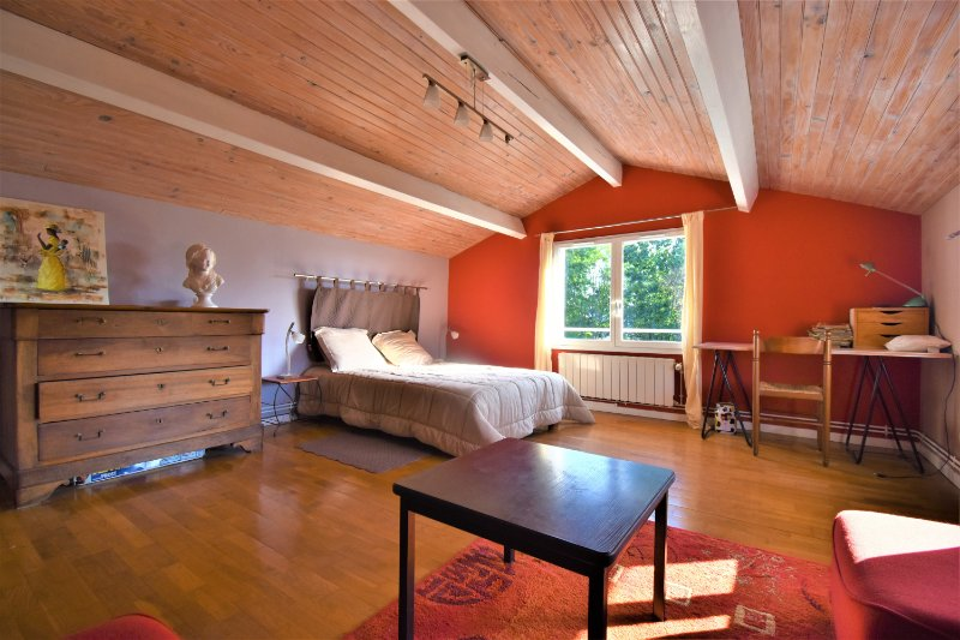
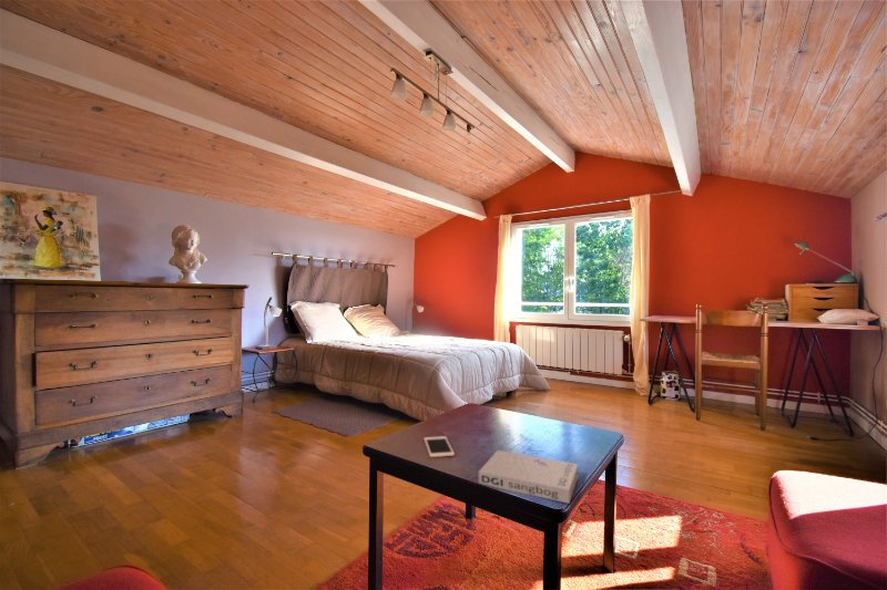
+ book (529, 474)
+ cell phone (438, 446)
